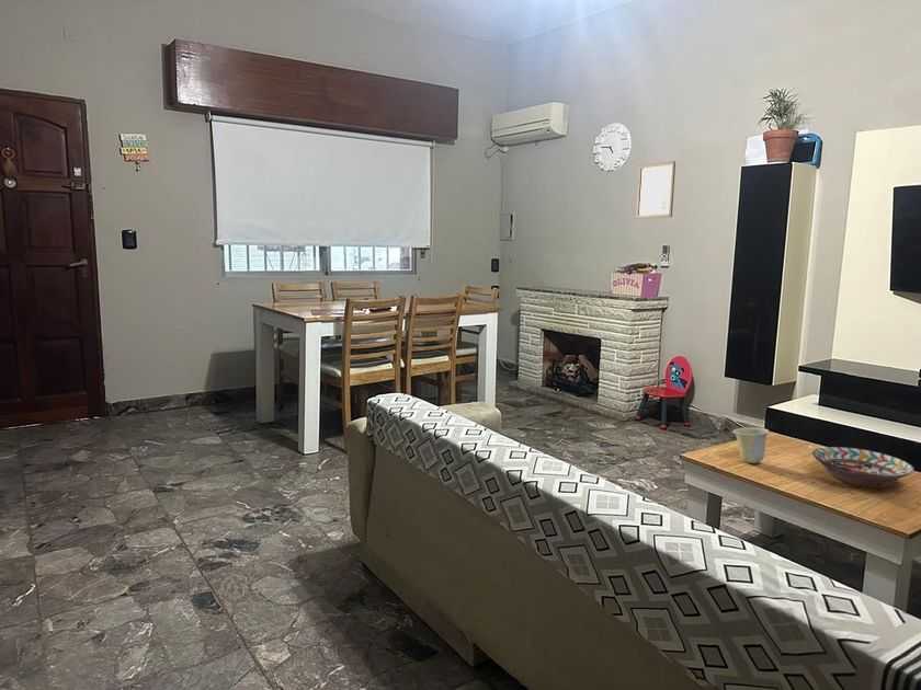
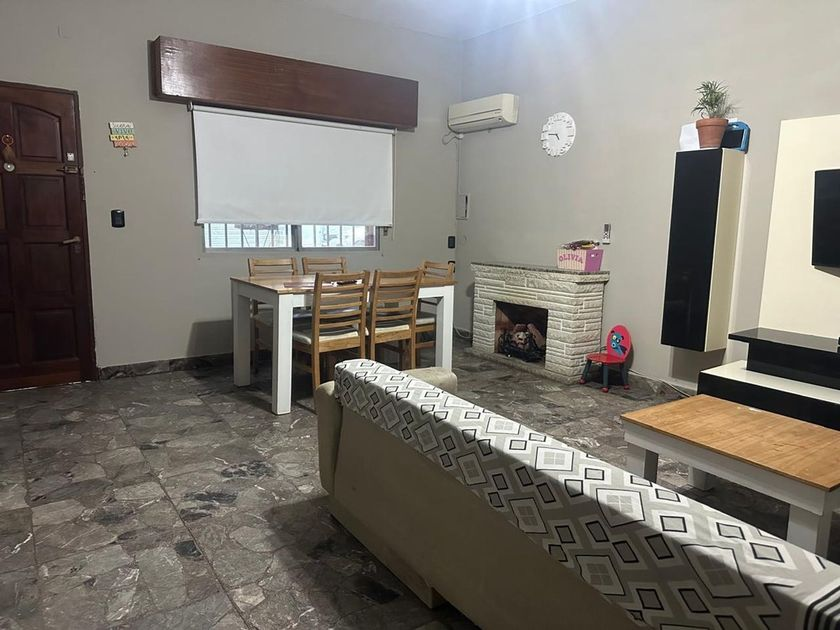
- cup (749, 445)
- wall art (655, 191)
- decorative bowl (860, 470)
